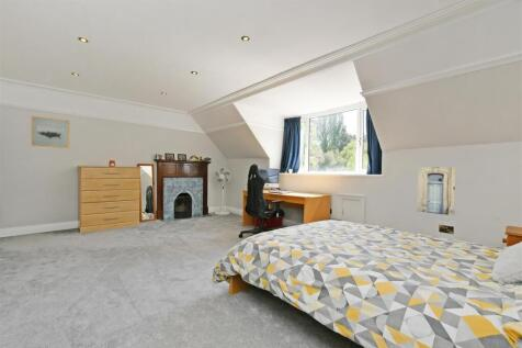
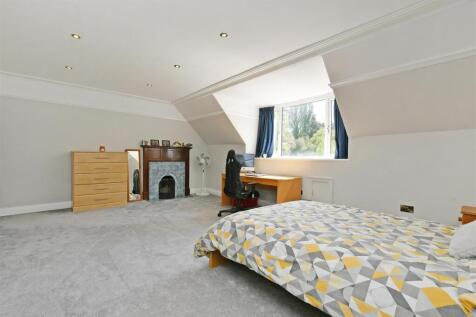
- wall art (435, 190)
- wall art (50, 133)
